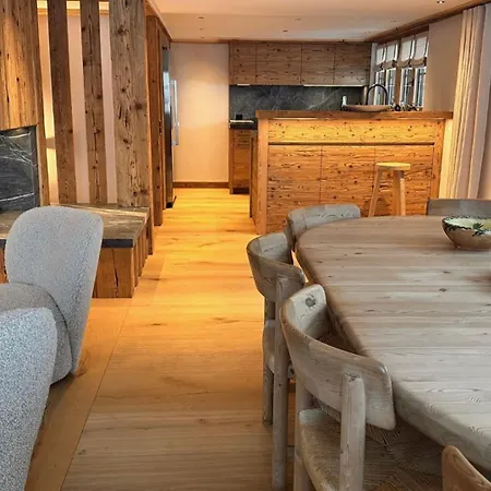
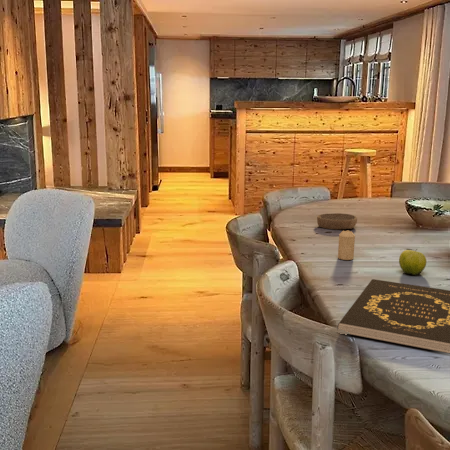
+ book (409, 311)
+ candle (346, 244)
+ fruit (412, 261)
+ bowl (336, 221)
